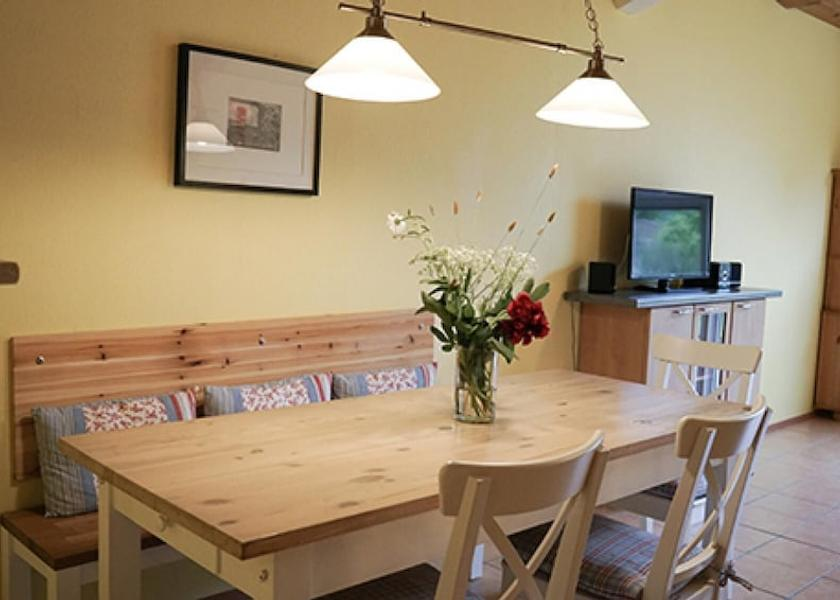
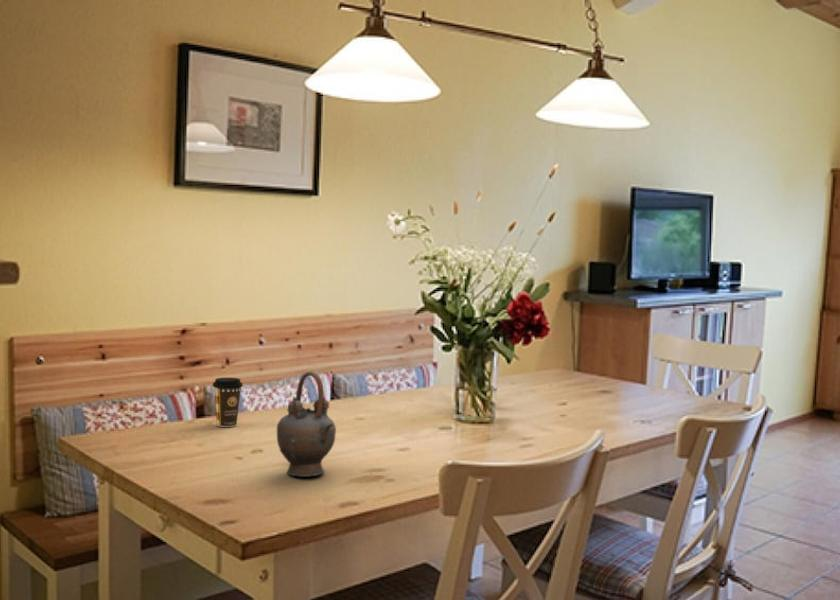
+ teapot (310, 424)
+ coffee cup (227, 402)
